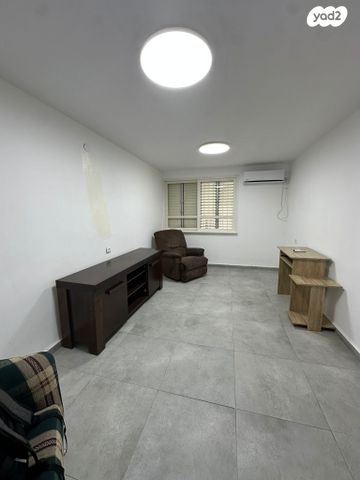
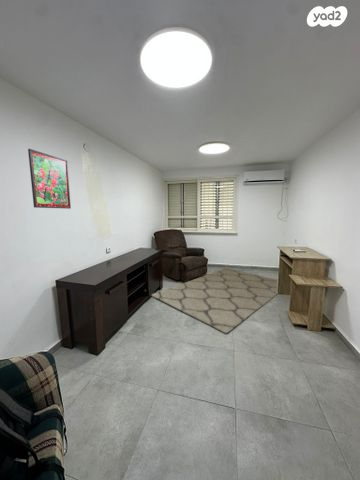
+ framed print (51, 182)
+ rug (226, 288)
